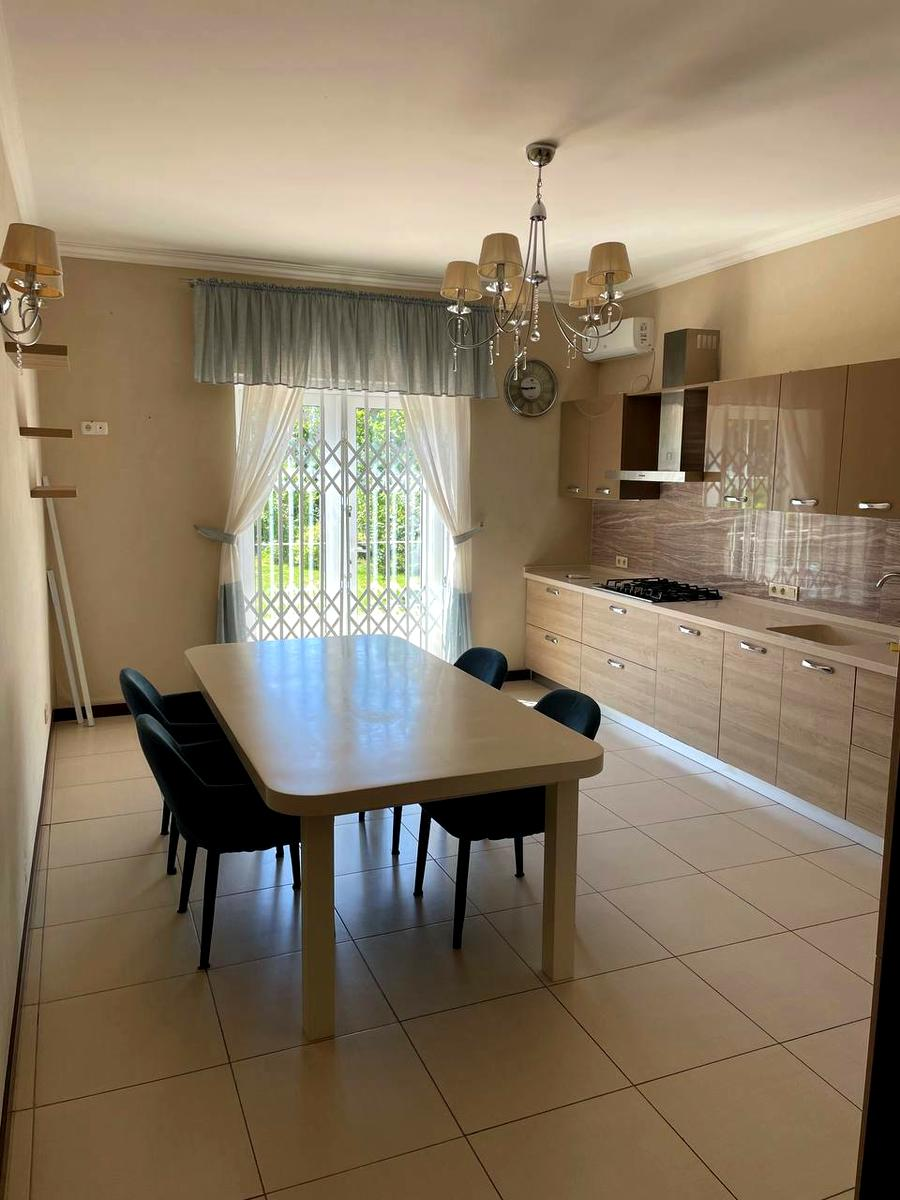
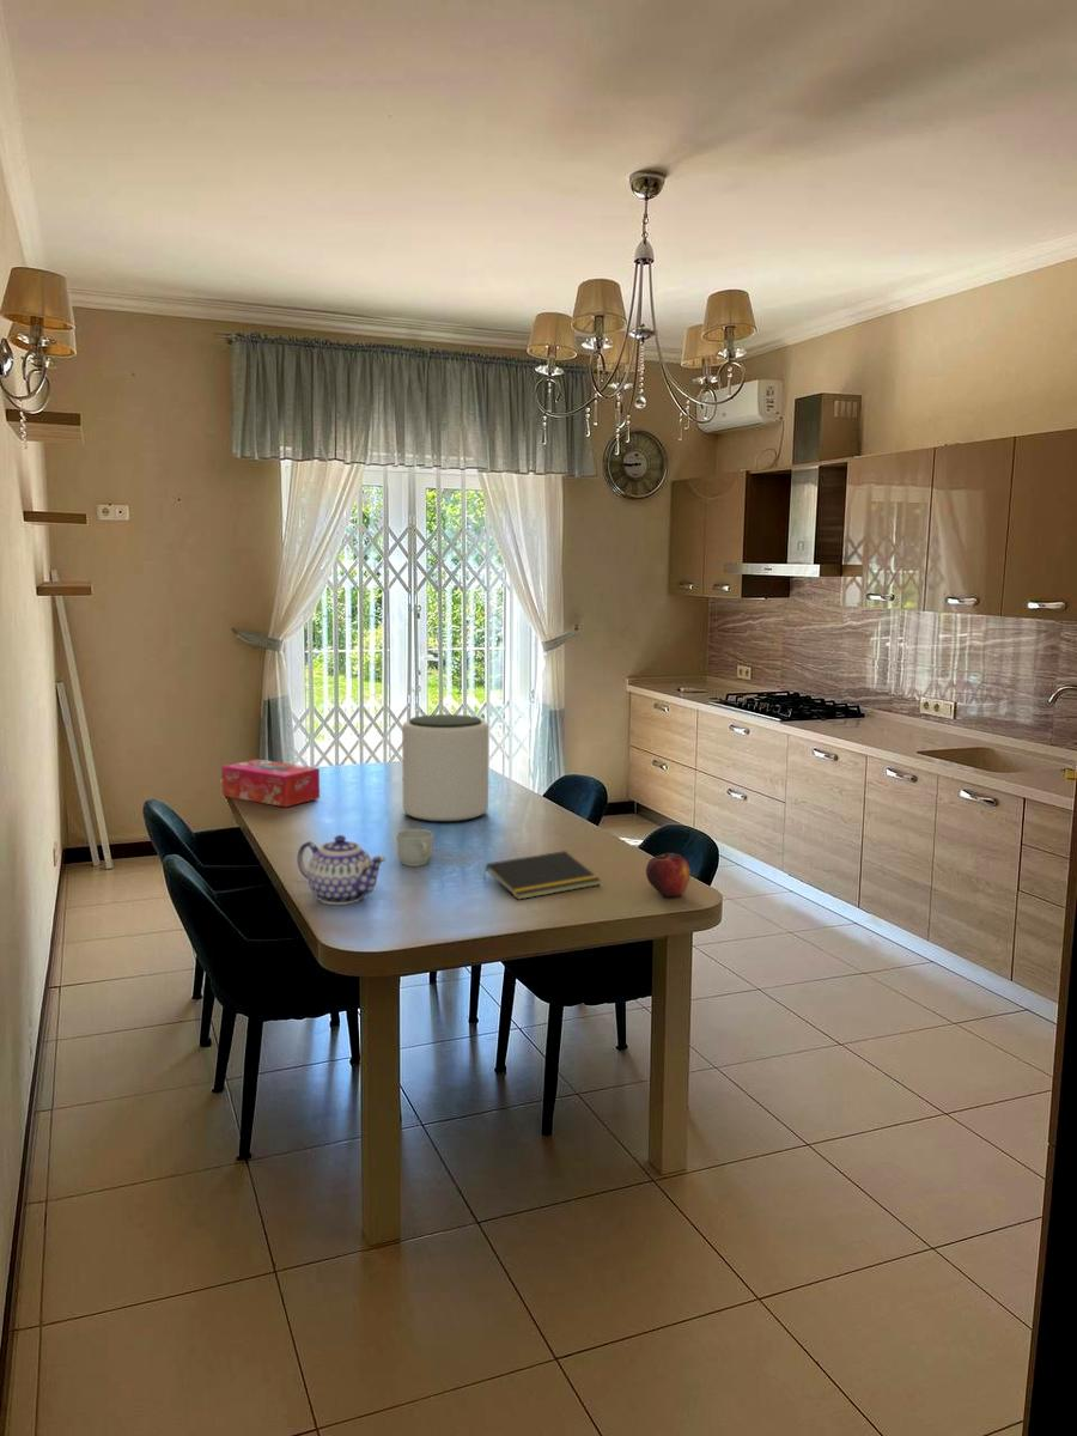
+ mug (416, 848)
+ fruit (668, 874)
+ notepad (542, 874)
+ plant pot (445, 766)
+ teapot (341, 866)
+ tissue box (270, 781)
